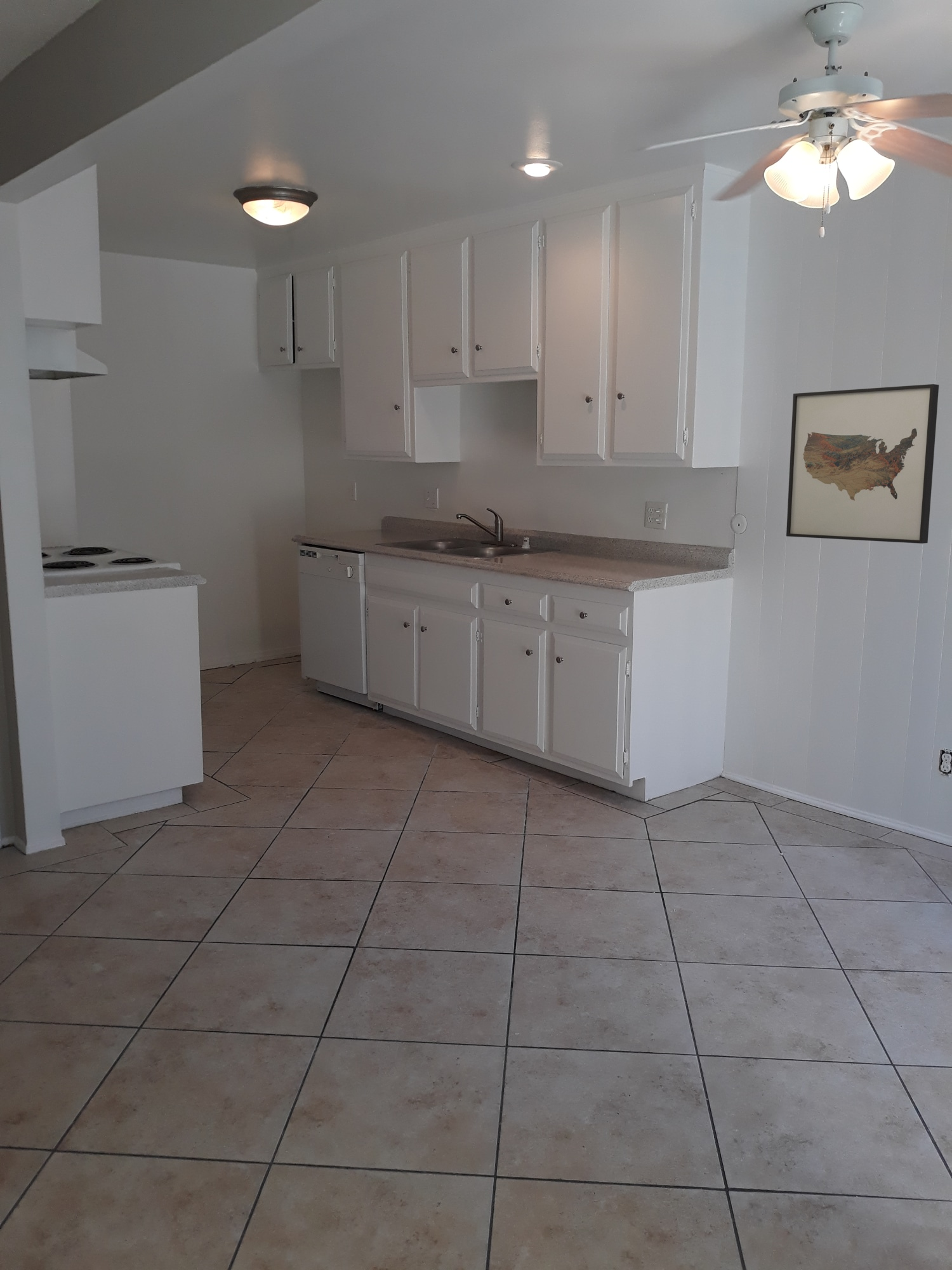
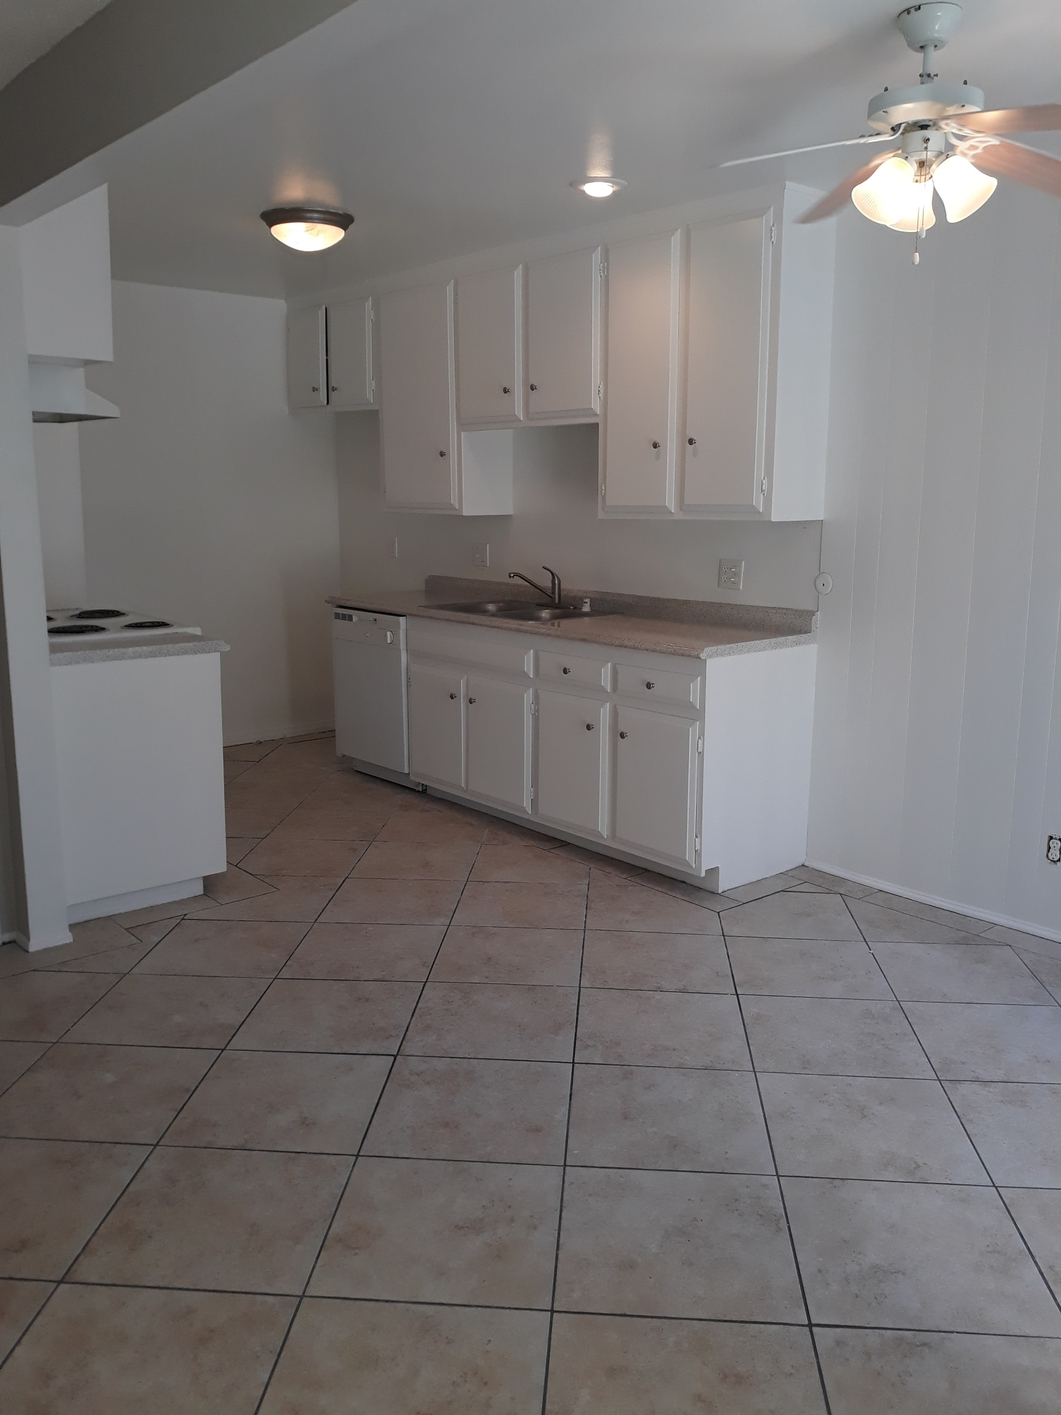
- wall art (857, 465)
